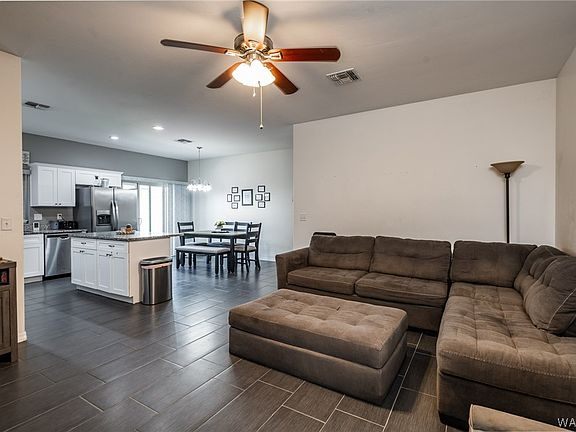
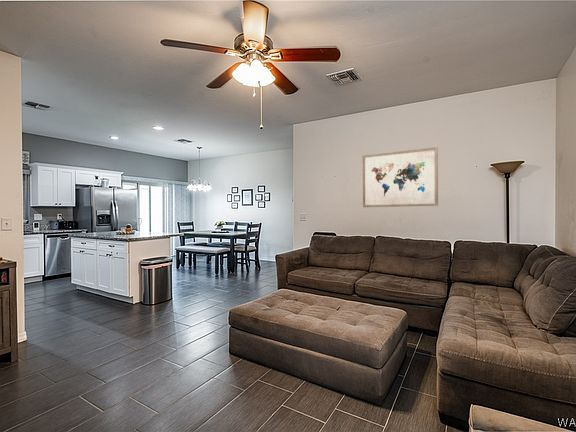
+ wall art (398, 179)
